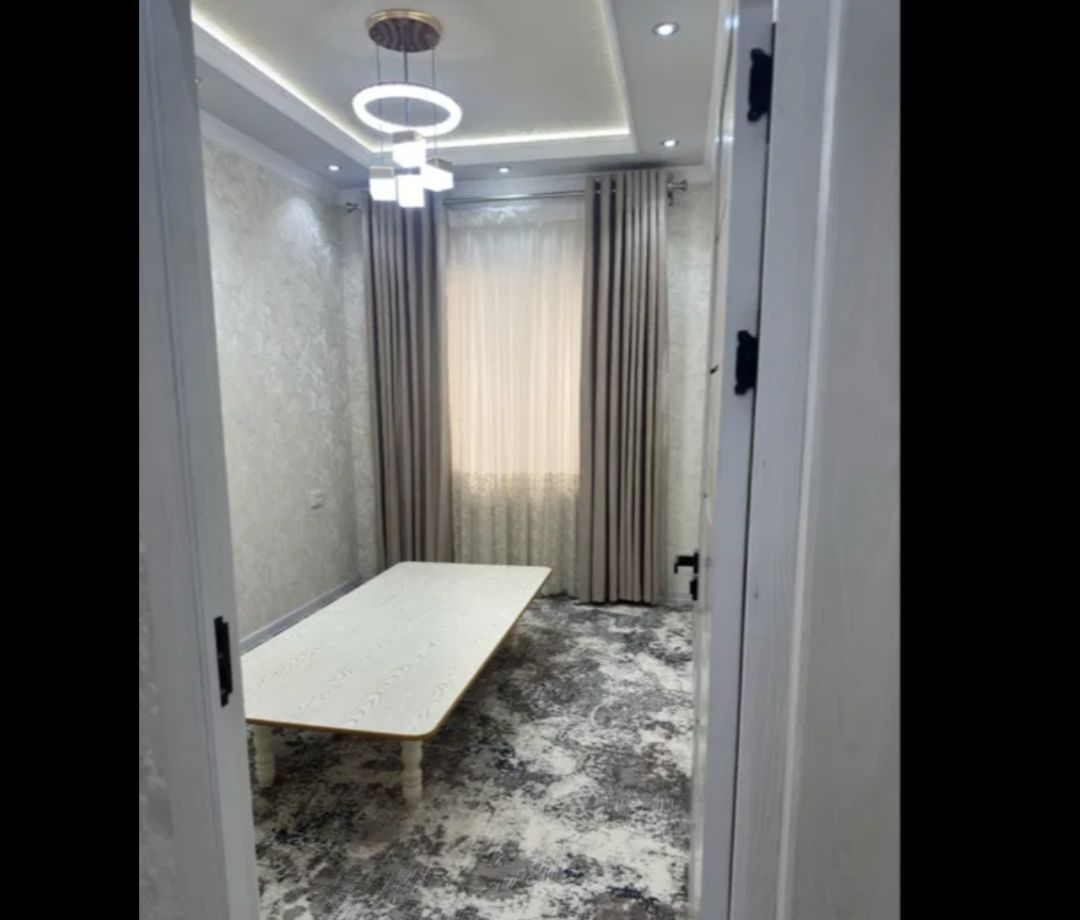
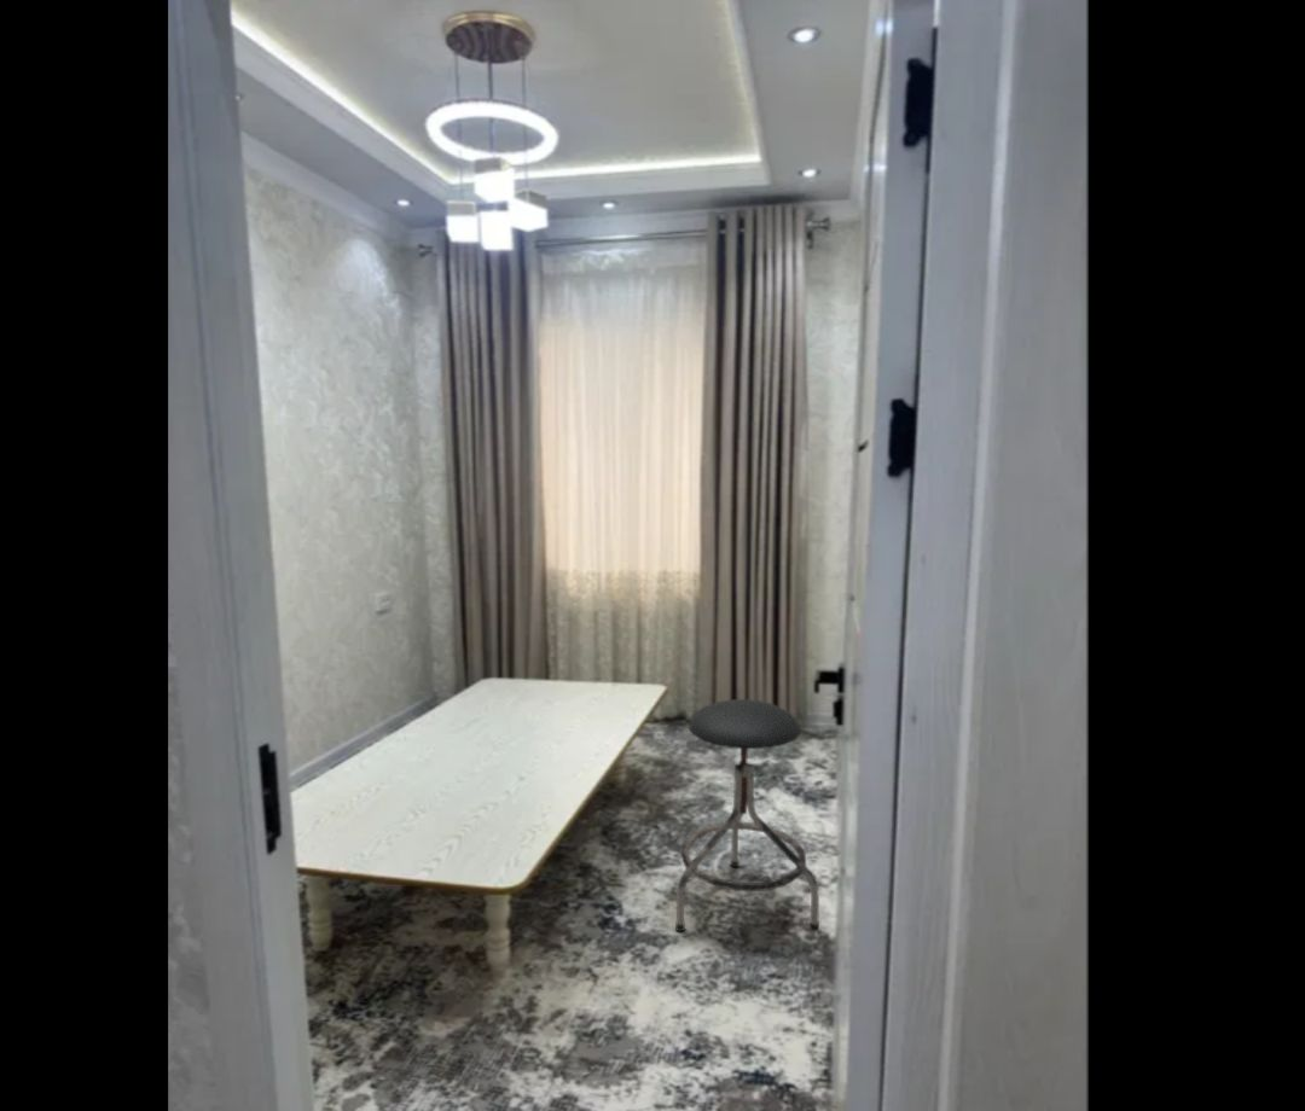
+ stool (742, 802)
